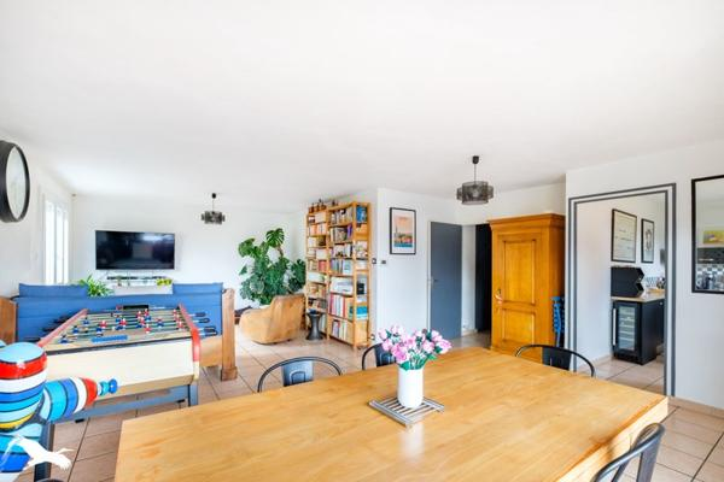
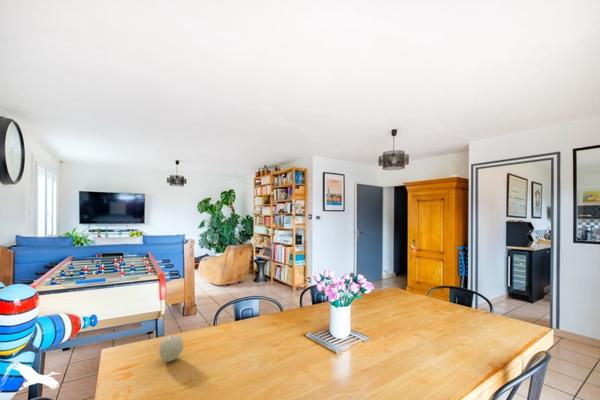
+ fruit (171, 348)
